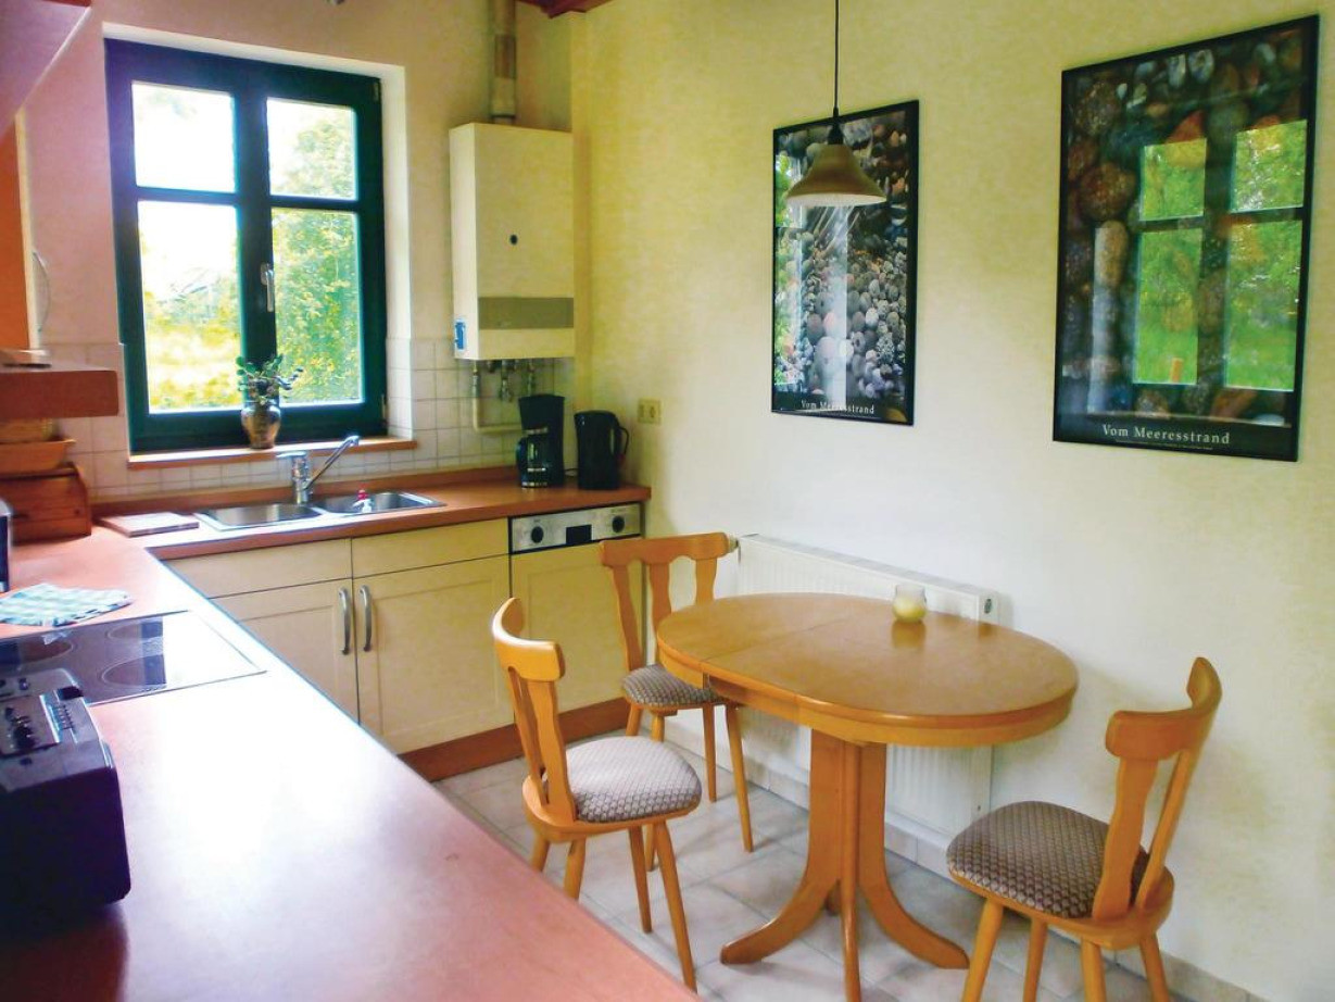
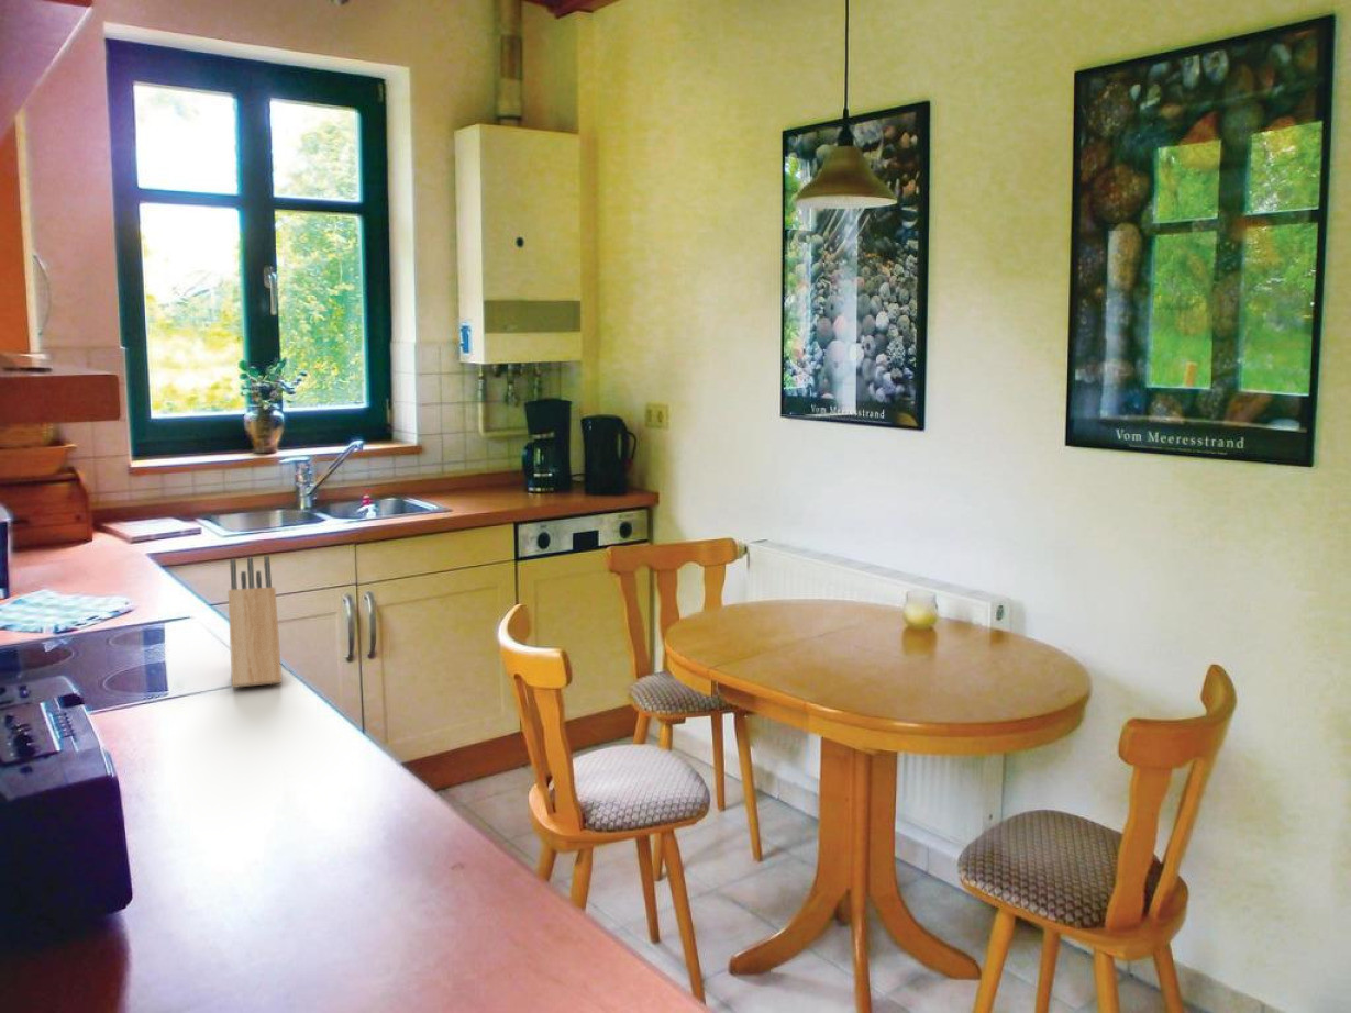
+ knife block (253, 617)
